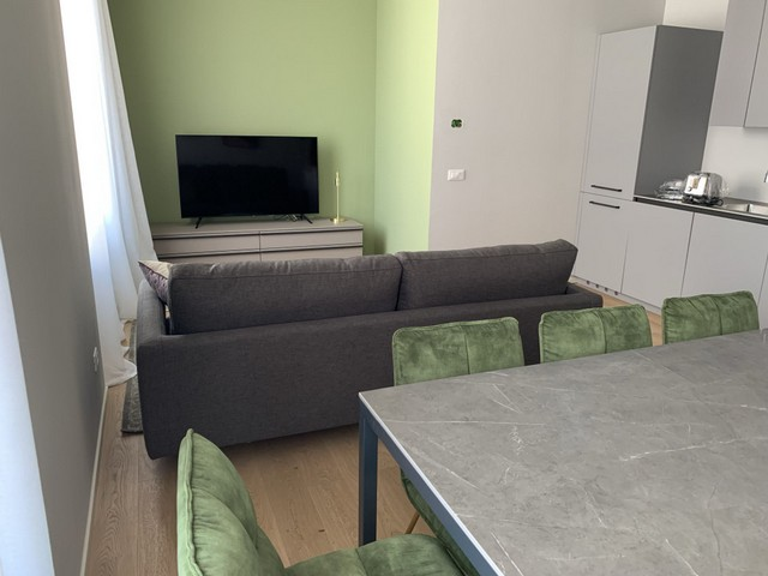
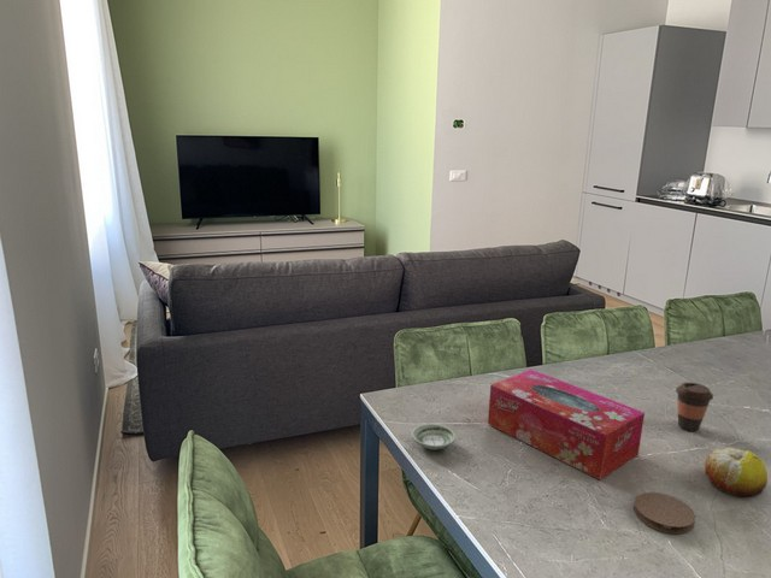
+ saucer (432, 438)
+ coffee cup (691, 407)
+ tissue box (561, 418)
+ fruit (735, 467)
+ coaster (664, 512)
